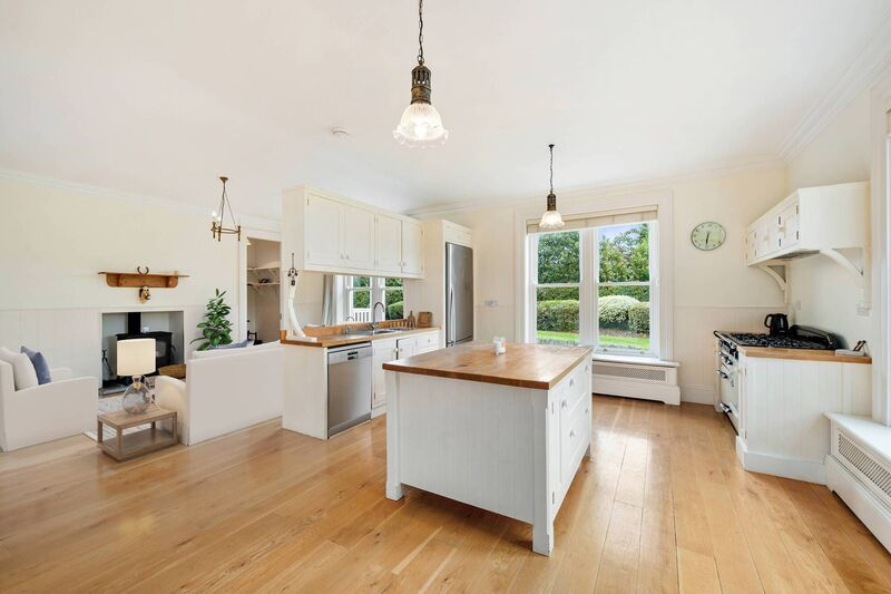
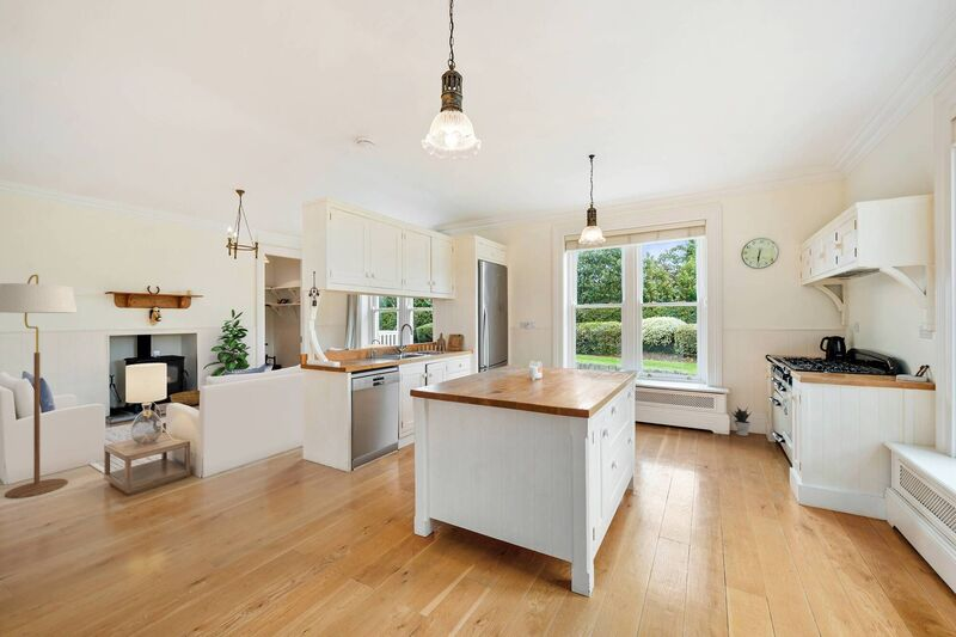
+ floor lamp (35, 380)
+ potted plant (741, 419)
